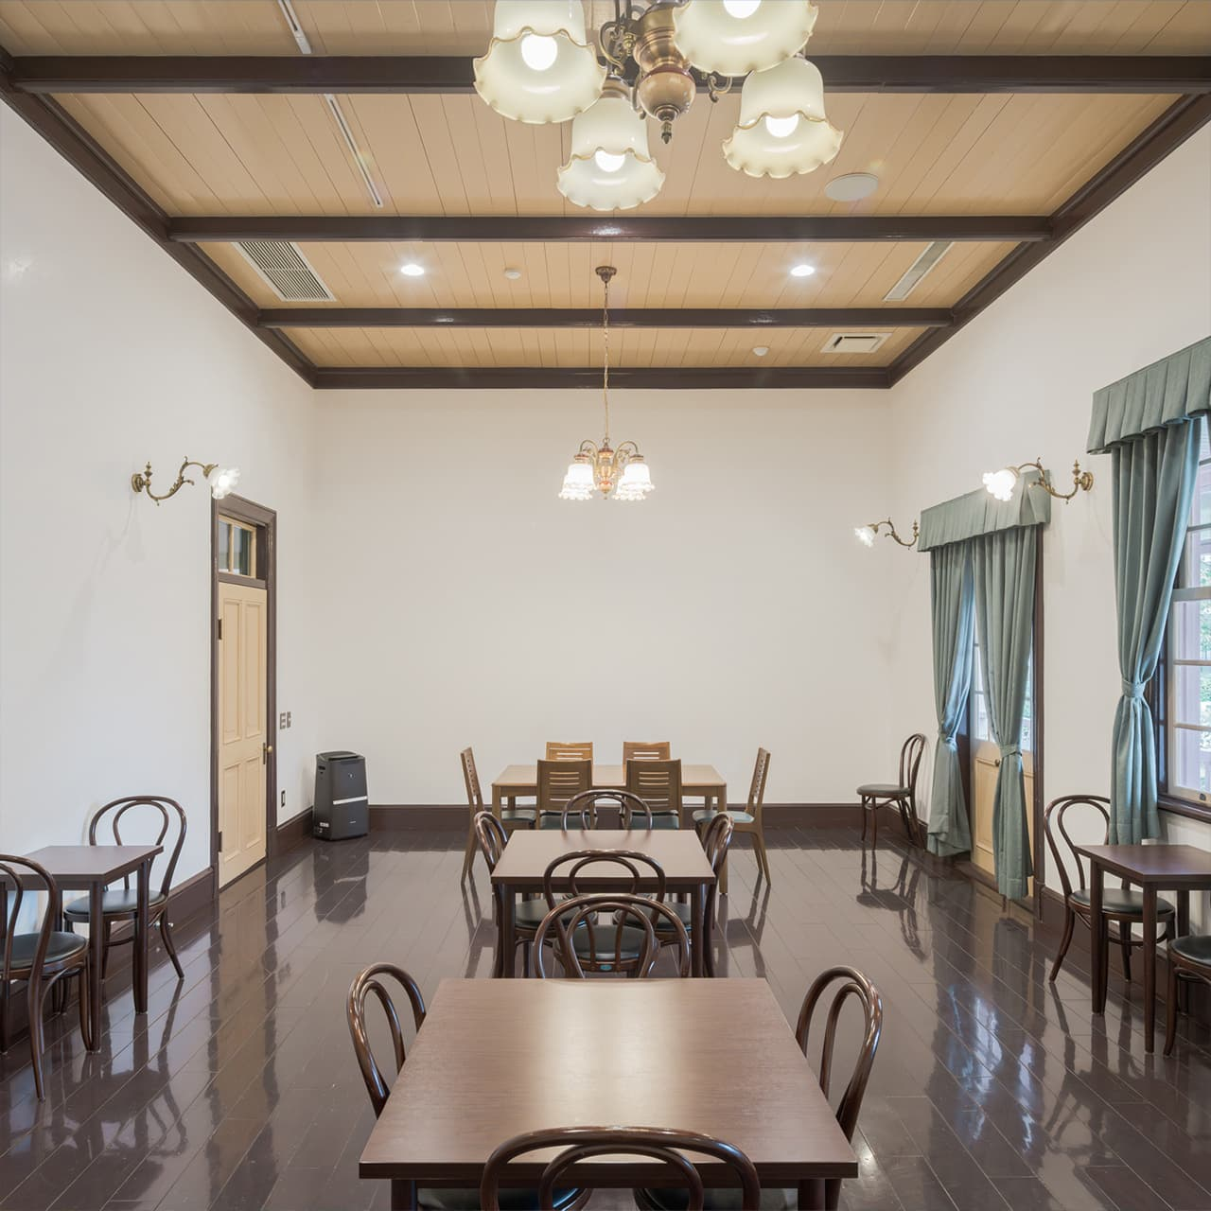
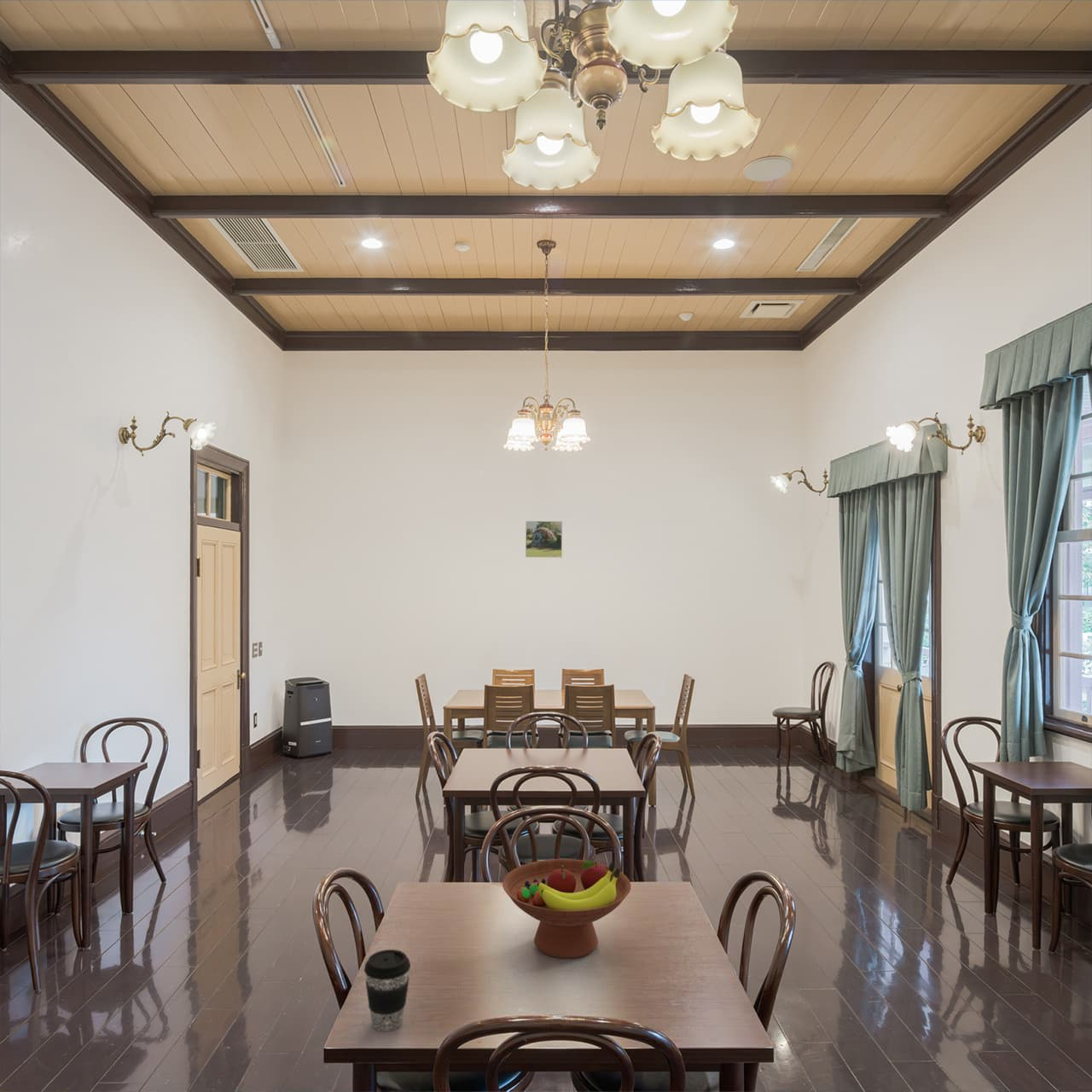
+ coffee cup (386, 990)
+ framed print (543, 539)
+ fruit bowl (566, 902)
